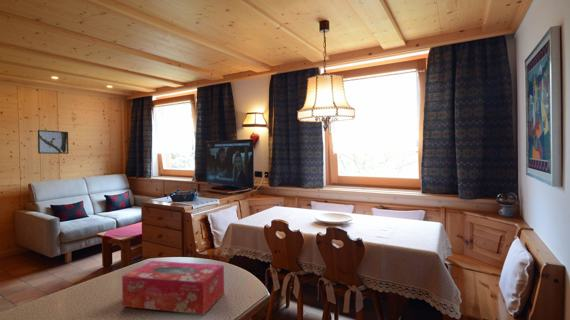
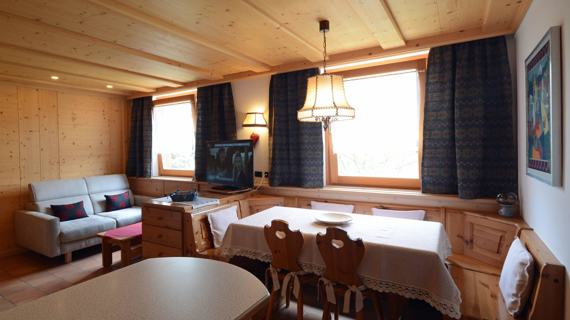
- tissue box (175, 284)
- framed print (53, 142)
